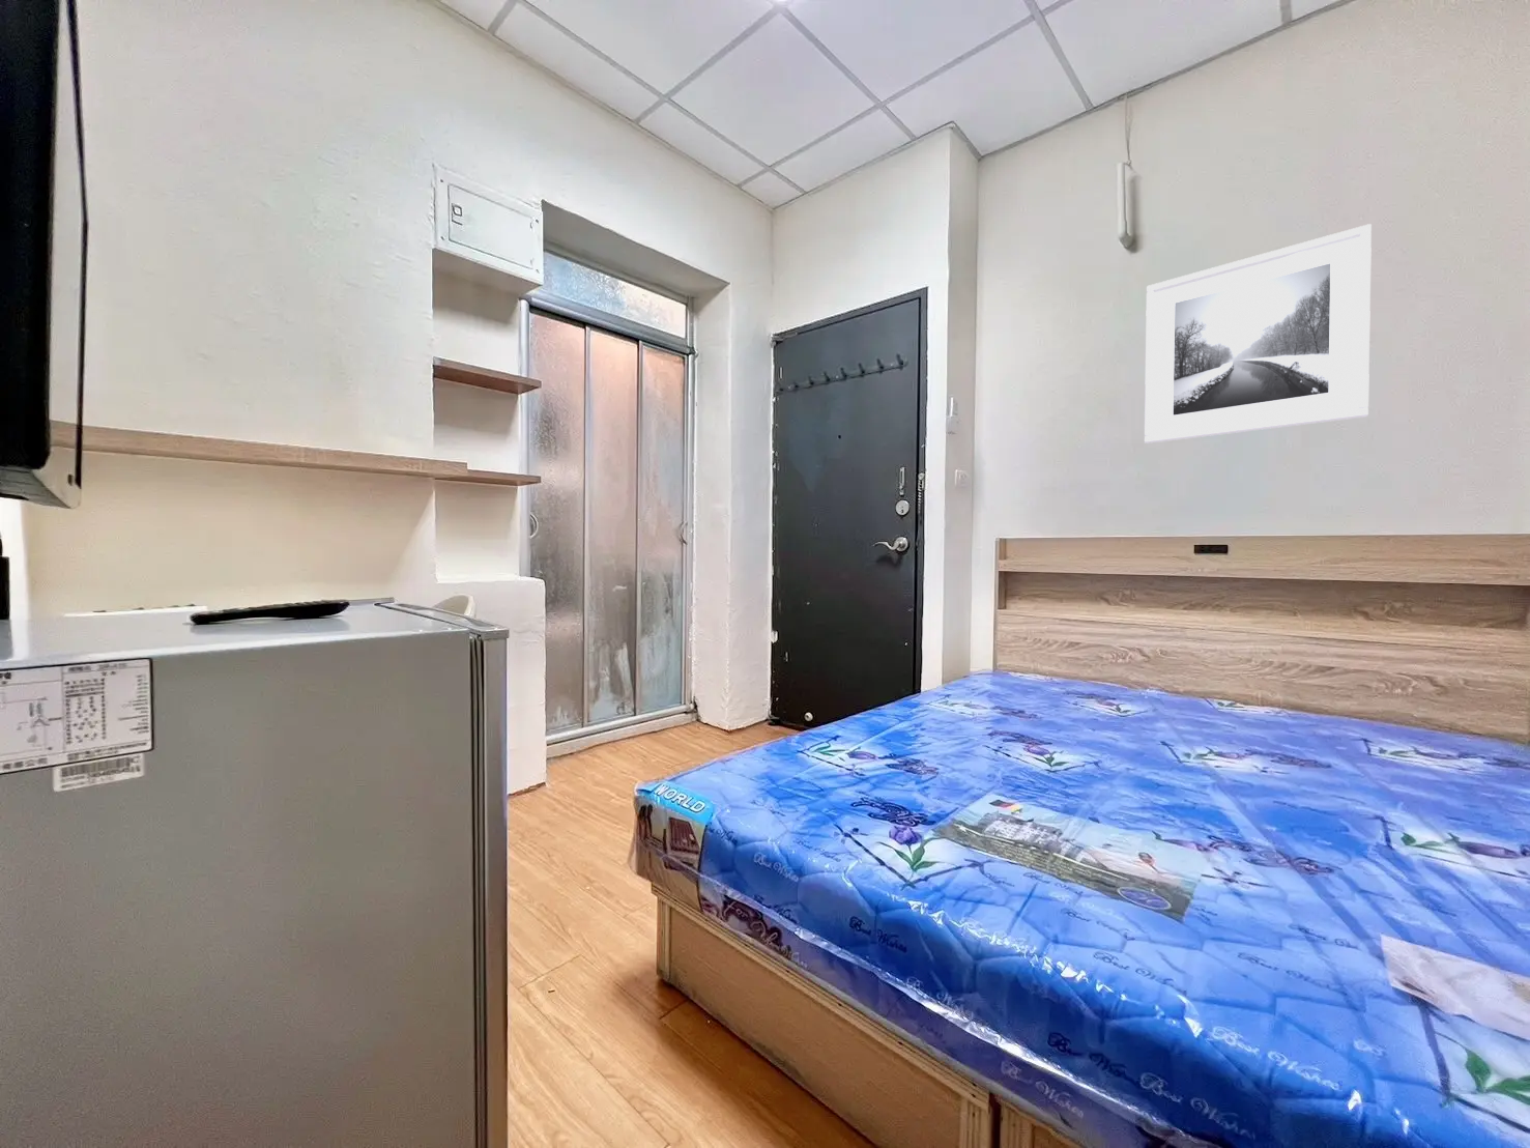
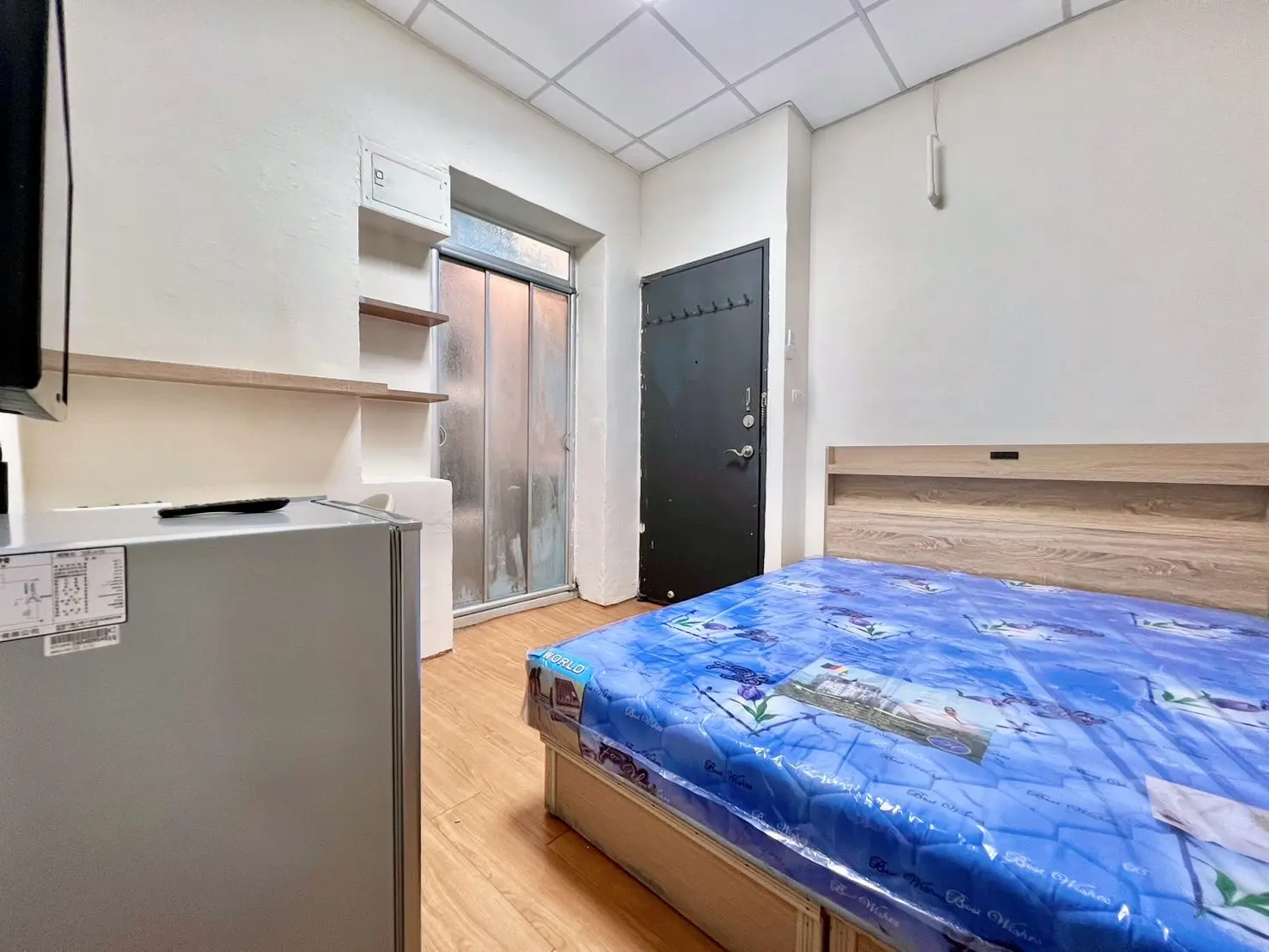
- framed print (1247, 345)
